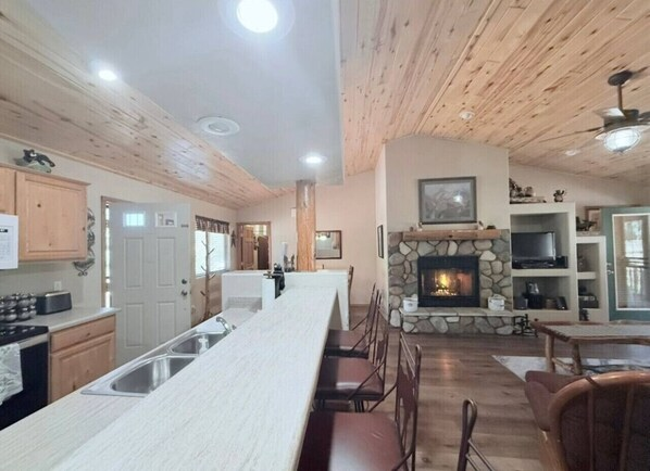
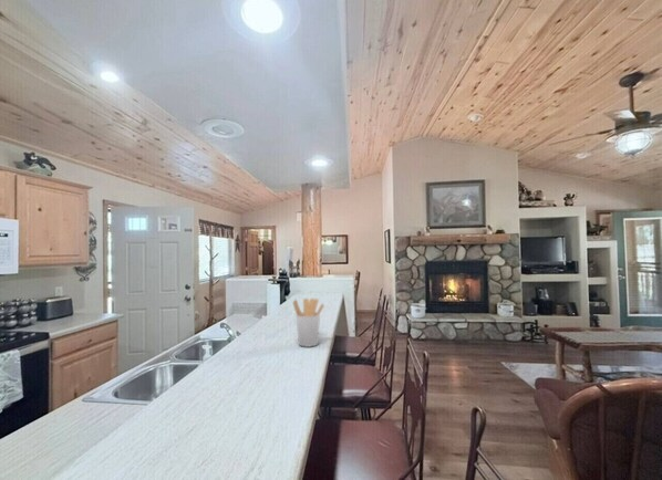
+ utensil holder (309, 320)
